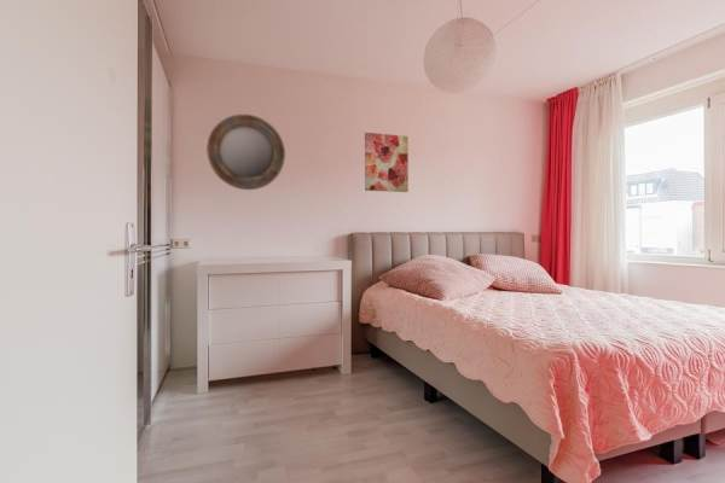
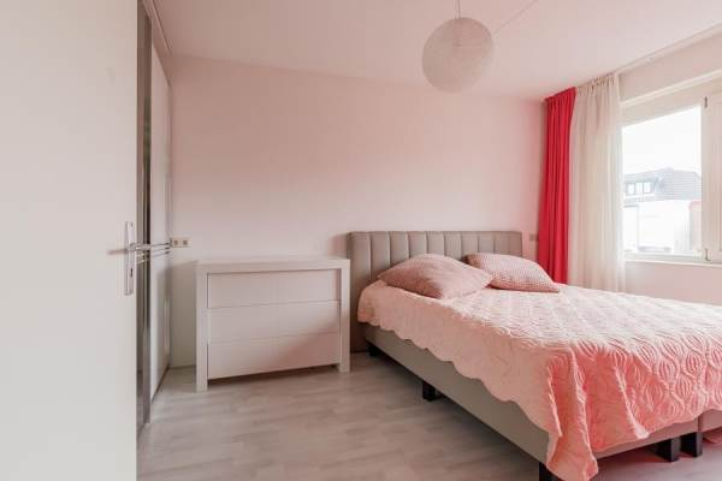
- home mirror (246, 152)
- wall art (387, 162)
